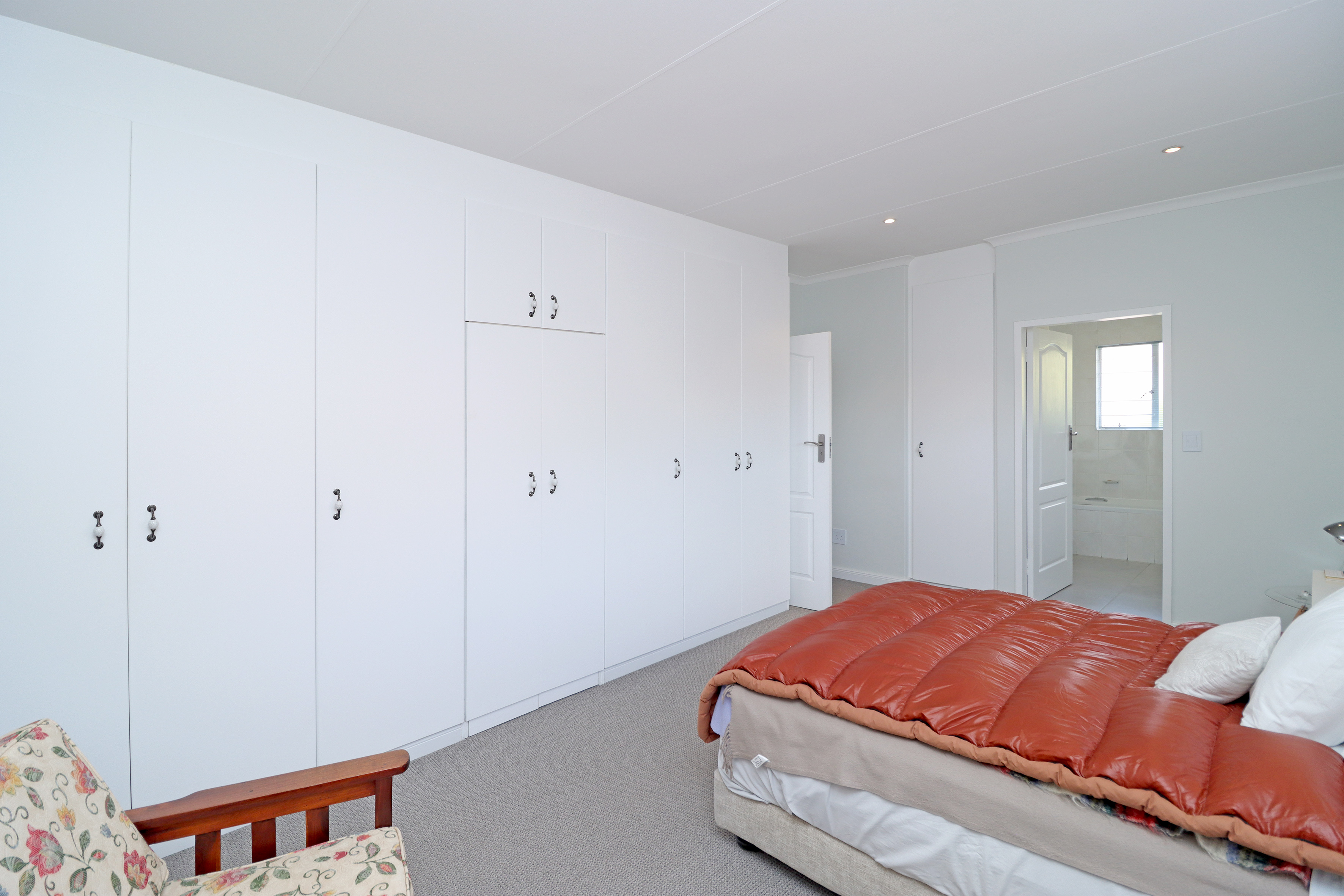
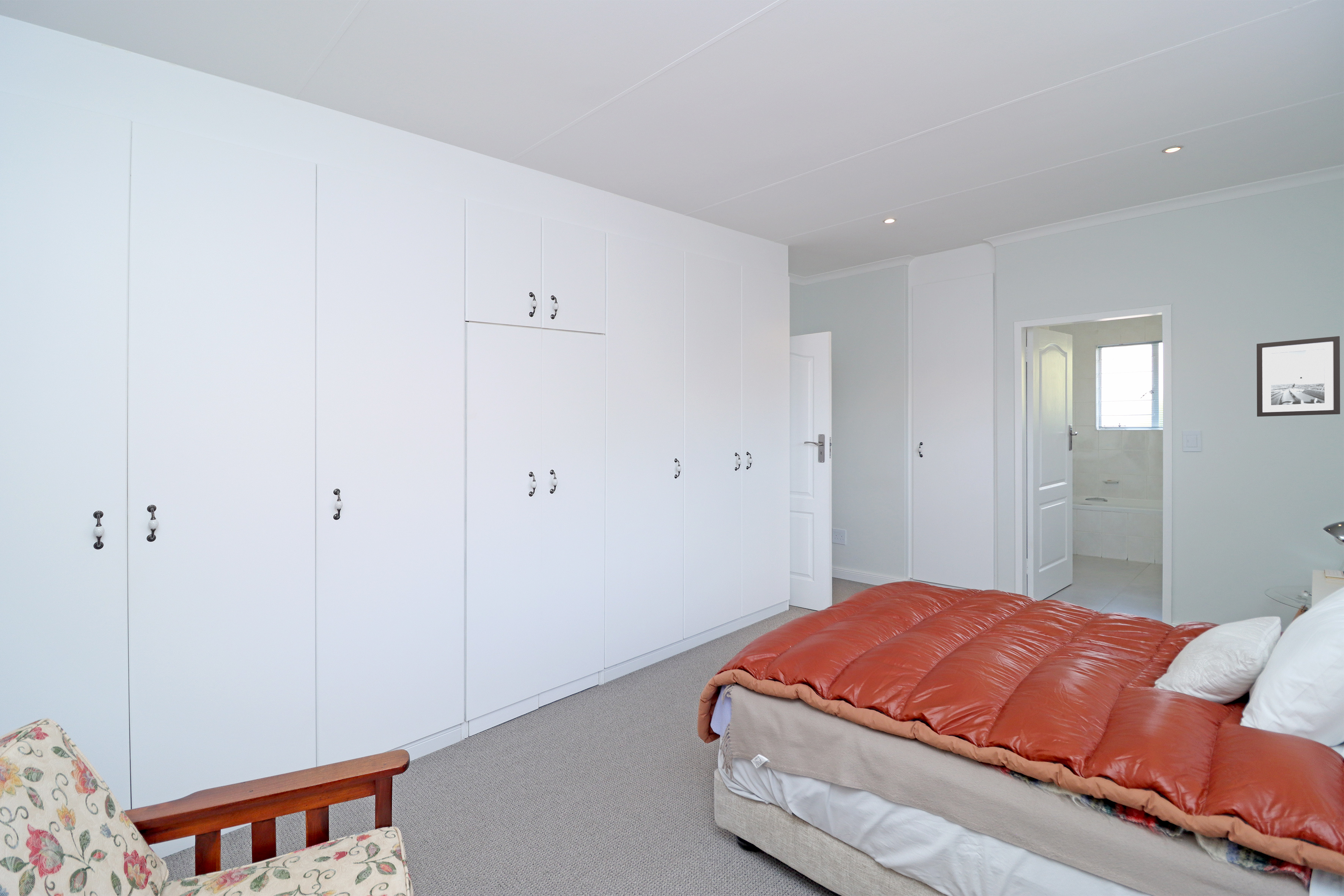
+ wall art (1297, 377)
